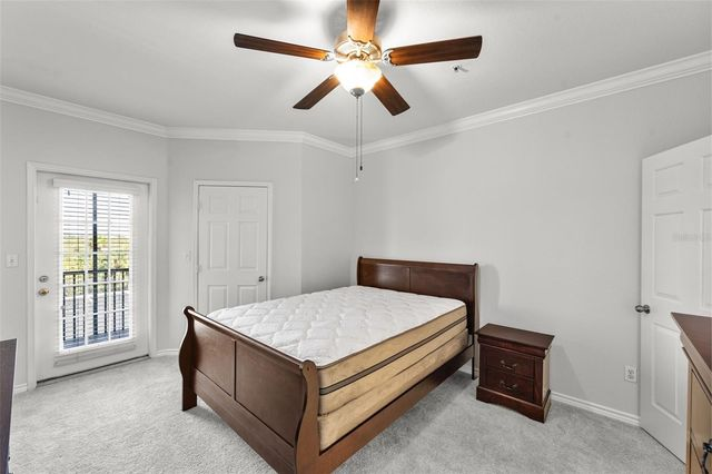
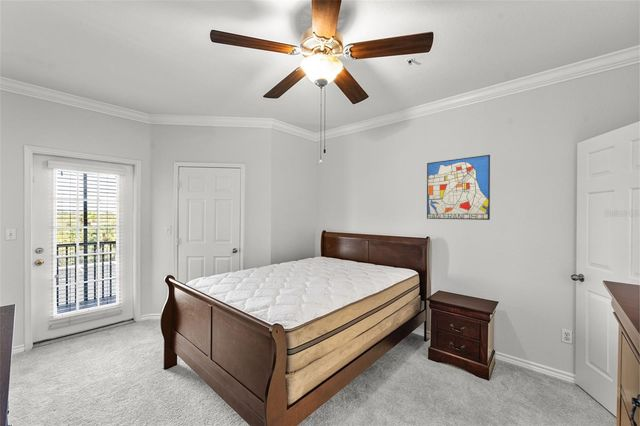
+ wall art (455, 189)
